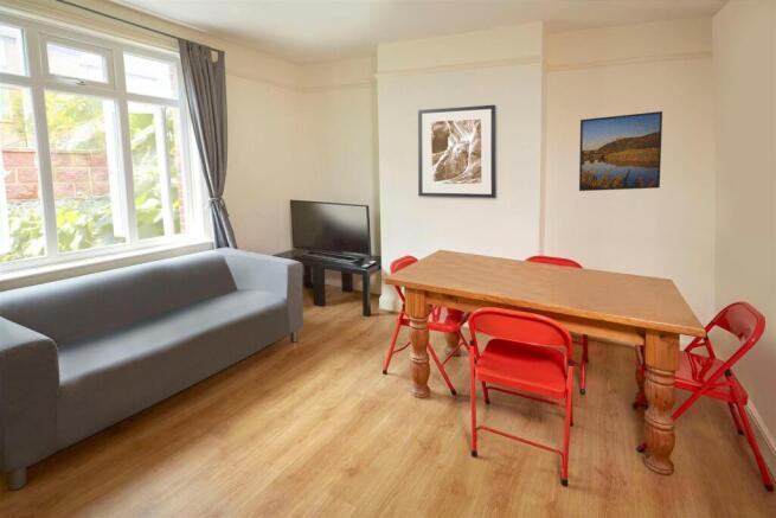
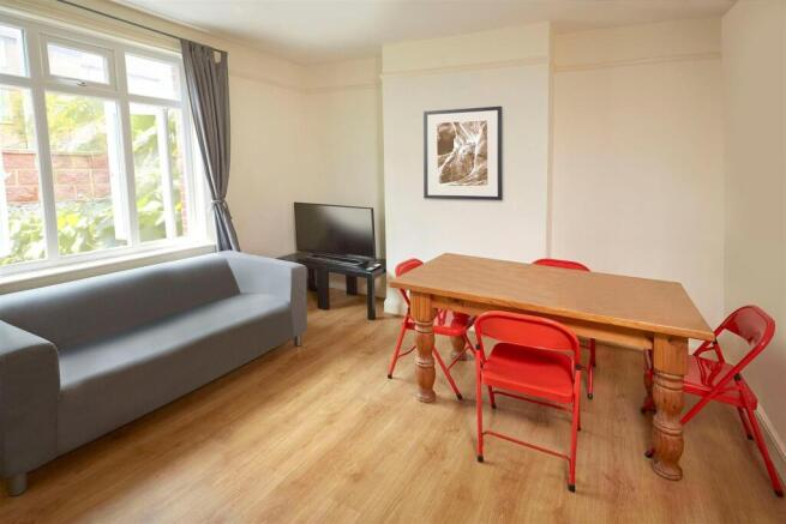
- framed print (618, 153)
